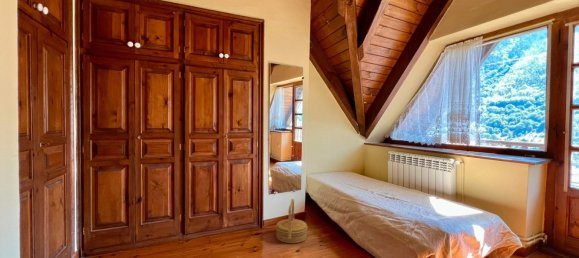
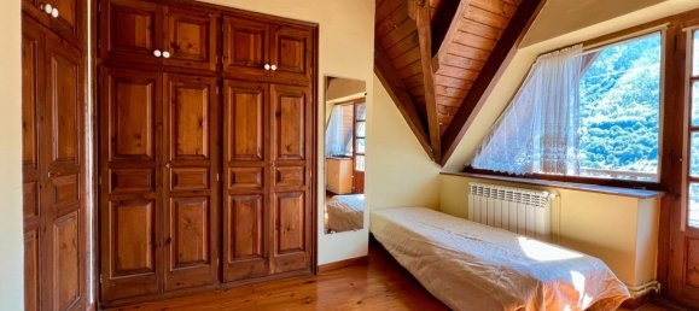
- basket (291, 219)
